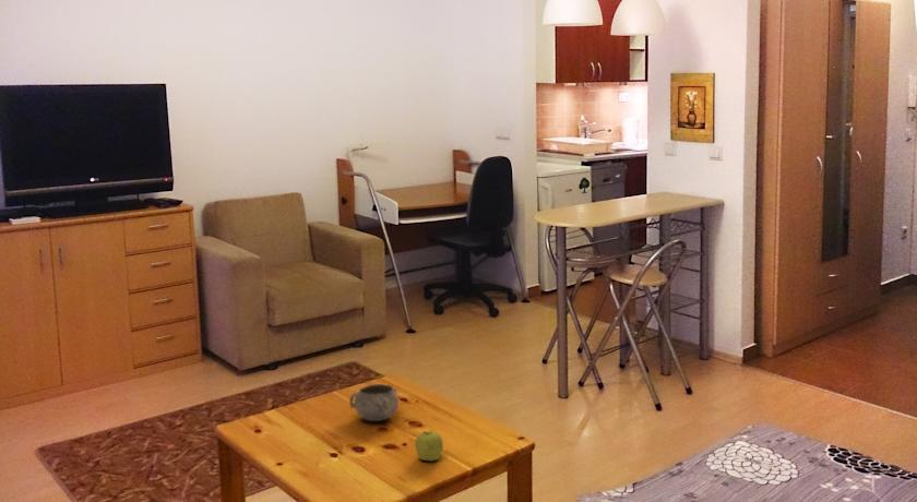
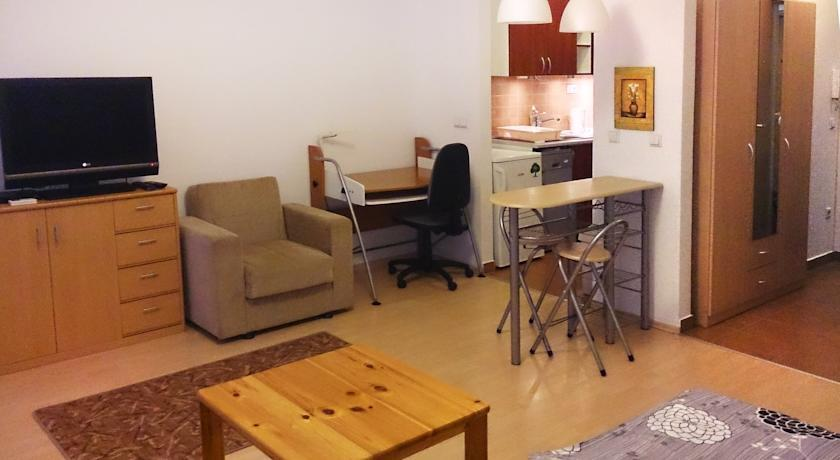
- decorative bowl (373, 404)
- fruit (429, 444)
